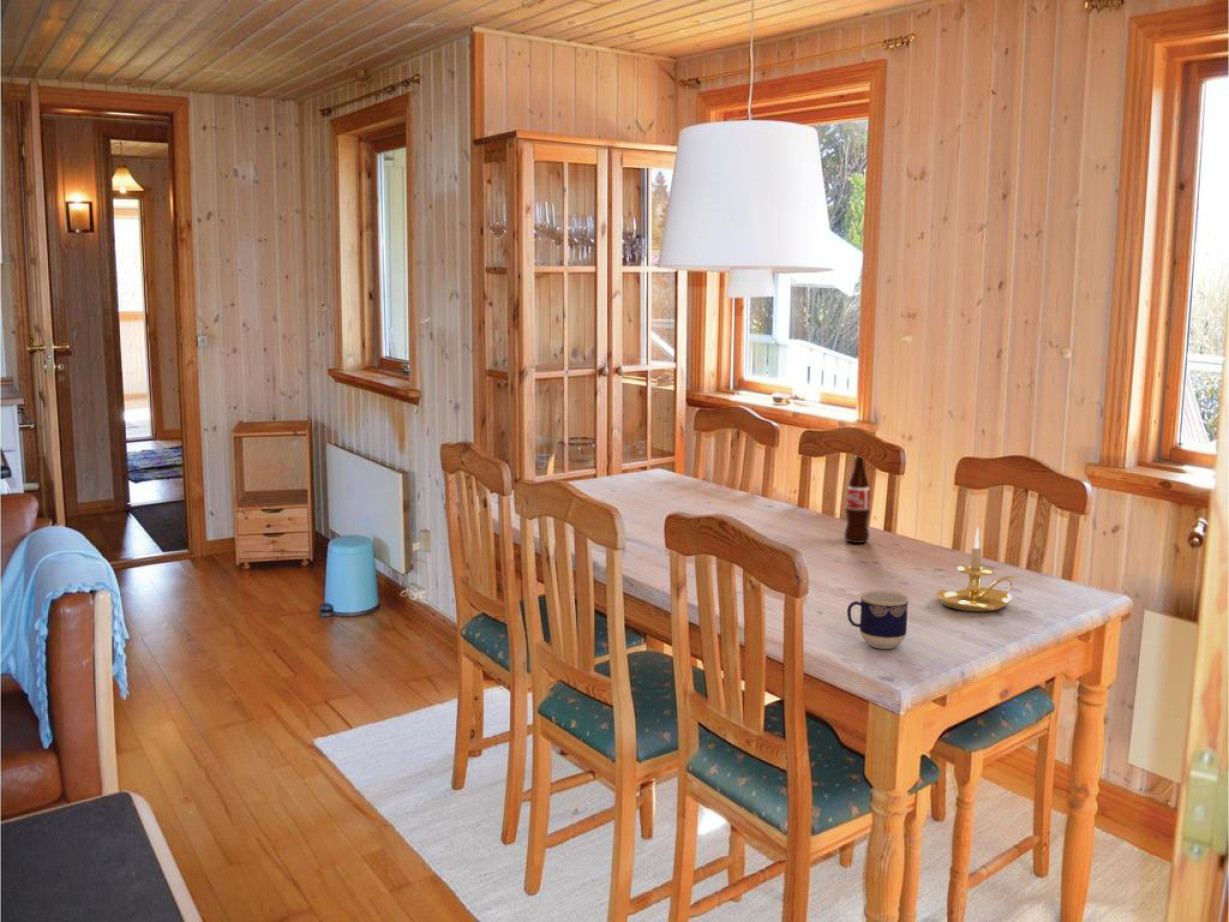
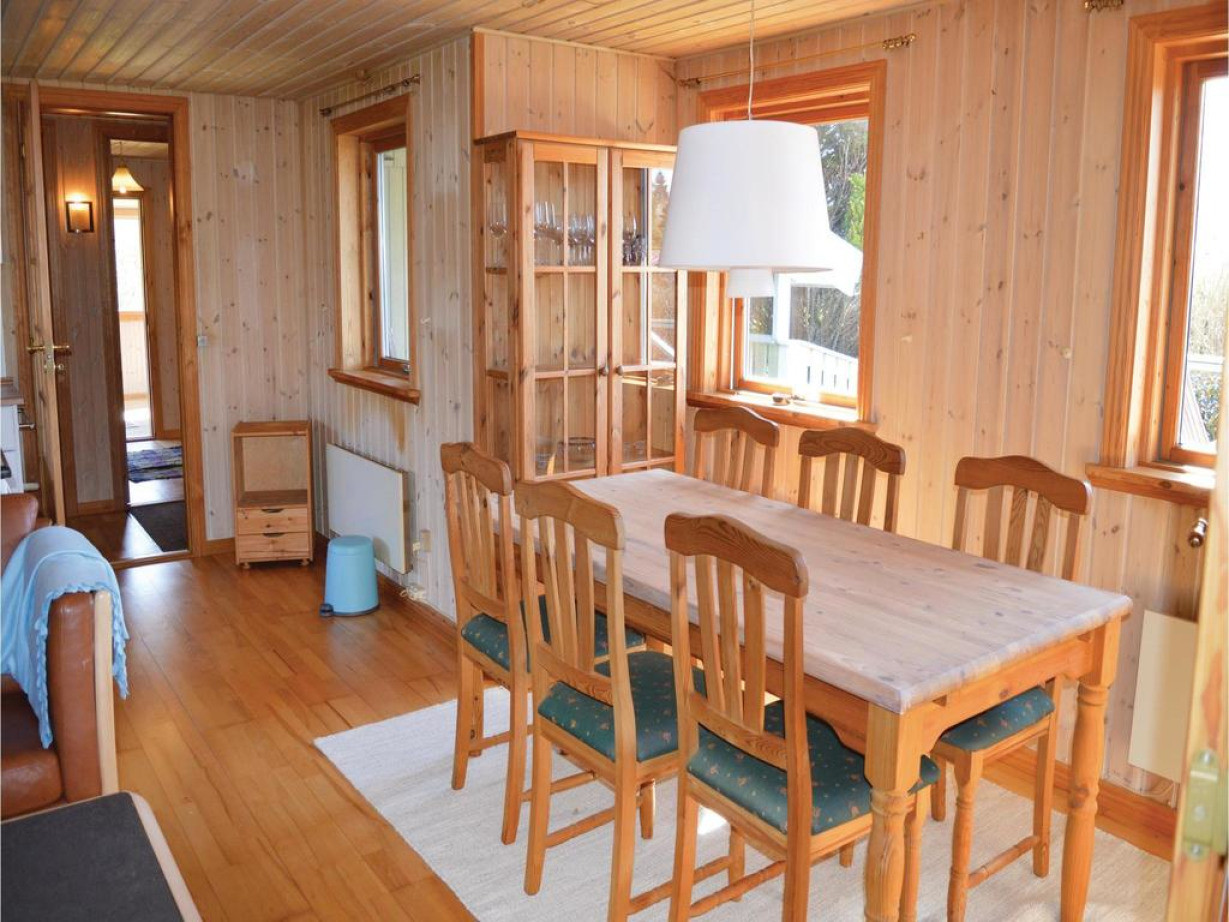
- bottle (858, 499)
- candle holder (980, 565)
- cup (876, 620)
